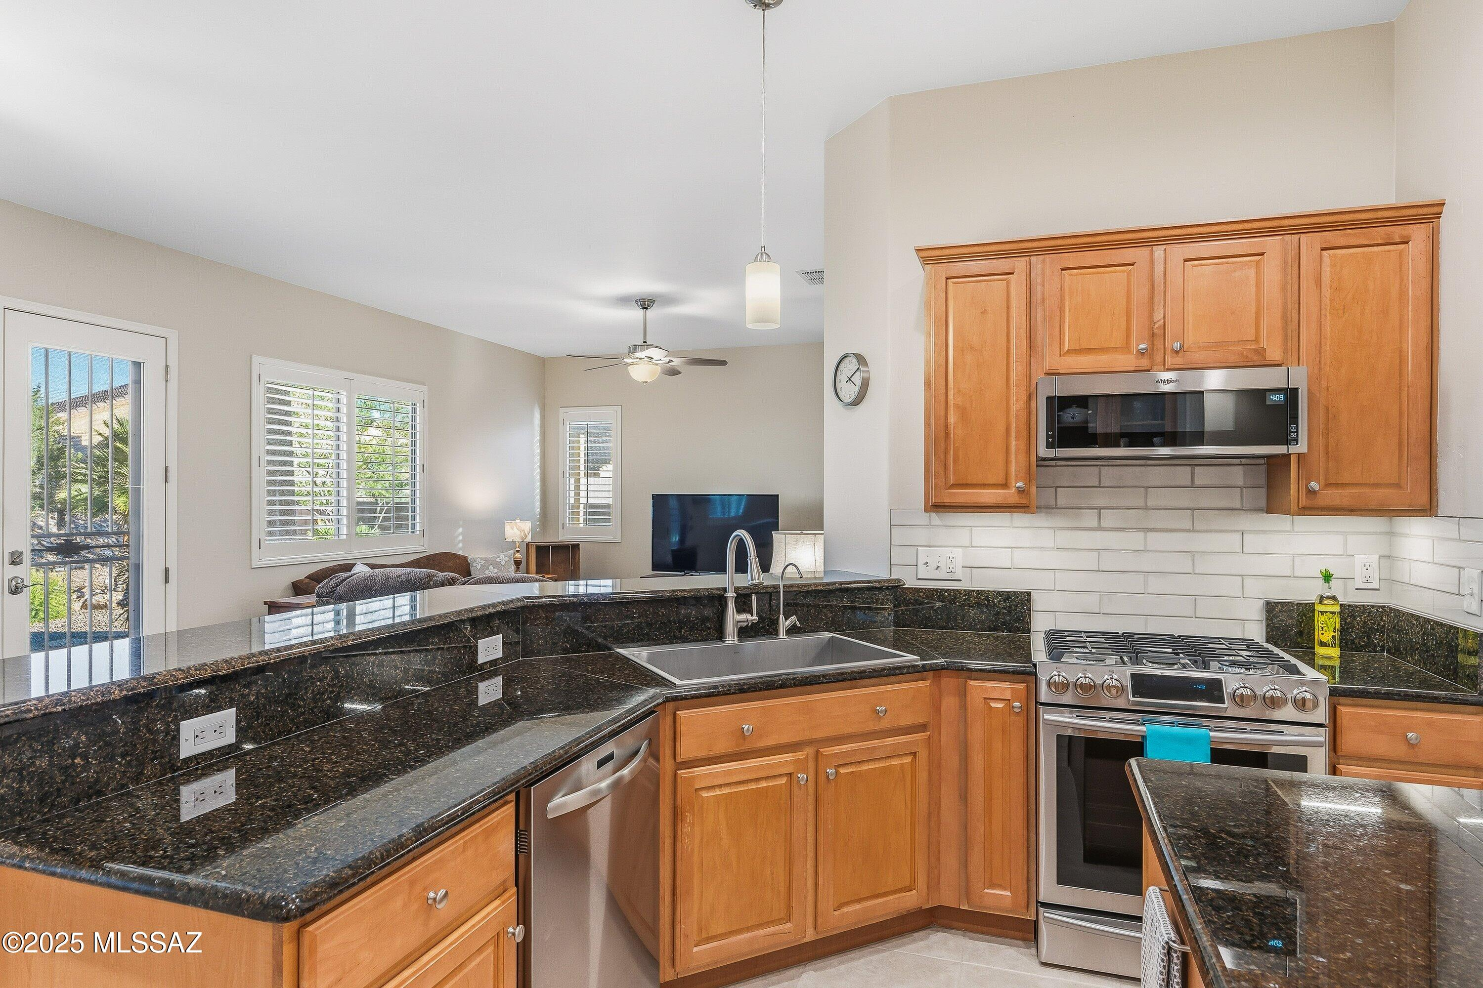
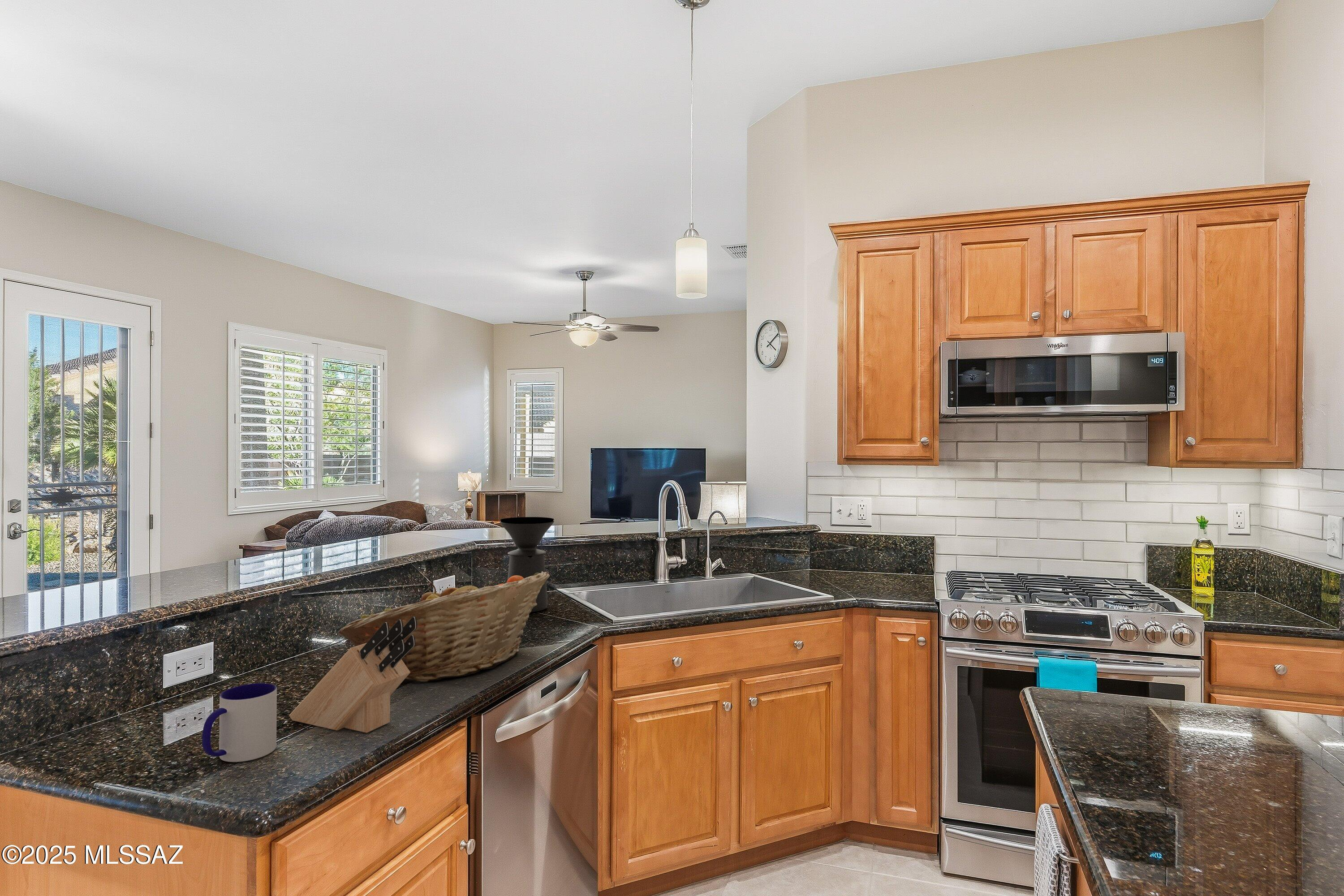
+ knife block (357, 668)
+ fruit basket (453, 618)
+ mug (239, 725)
+ coffee maker (527, 564)
